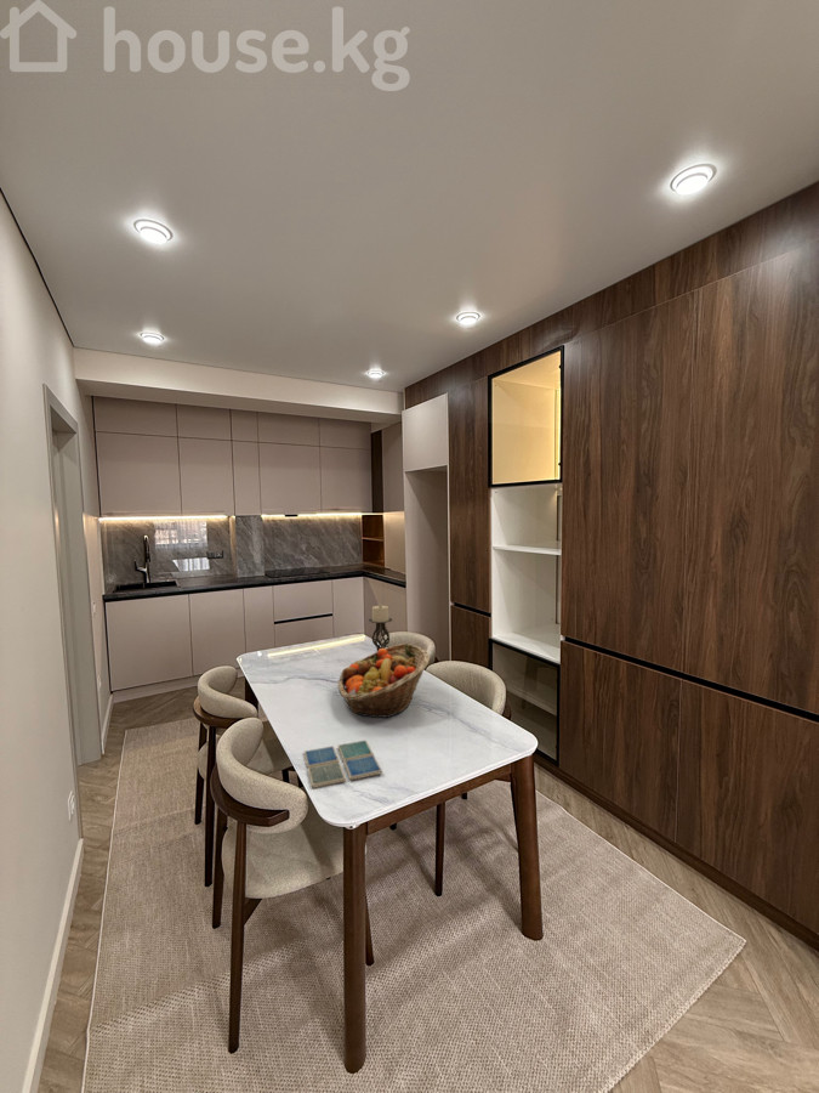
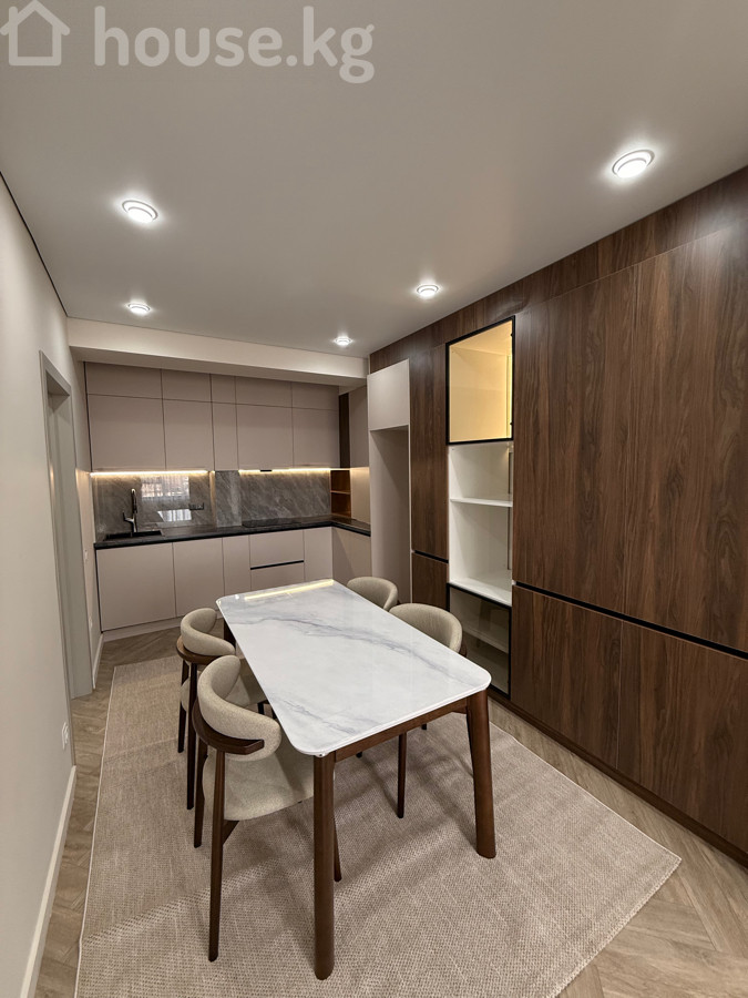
- drink coaster (339, 761)
- fruit basket (383, 676)
- candle holder (381, 638)
